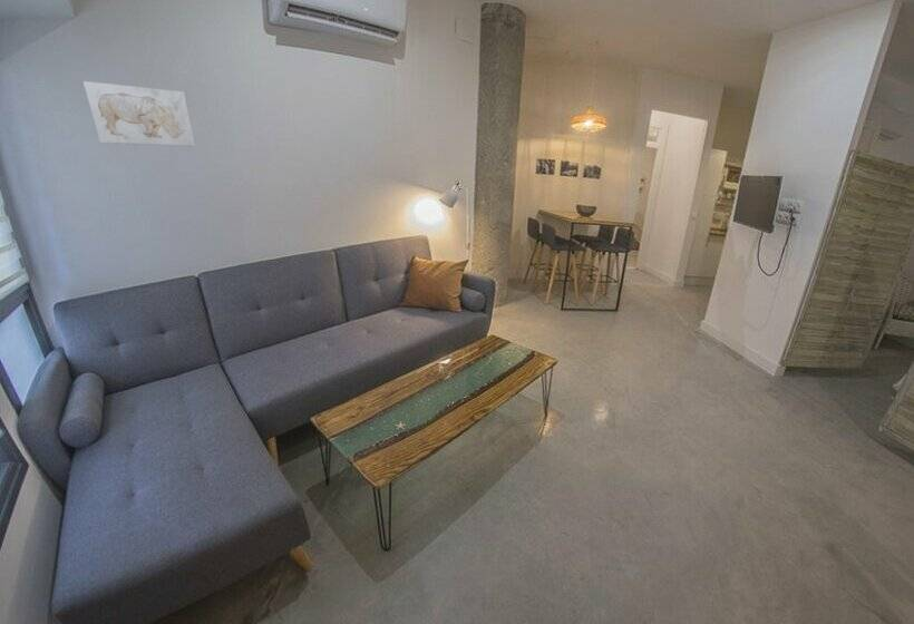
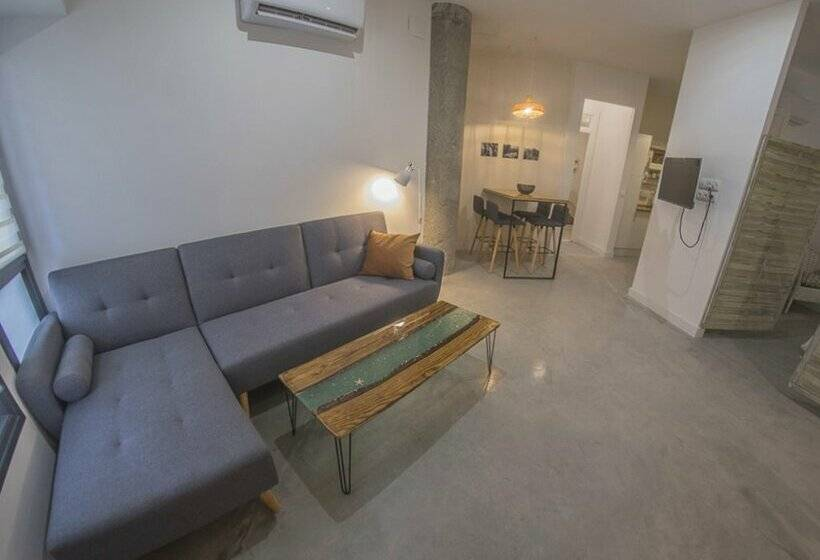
- wall art (143, 116)
